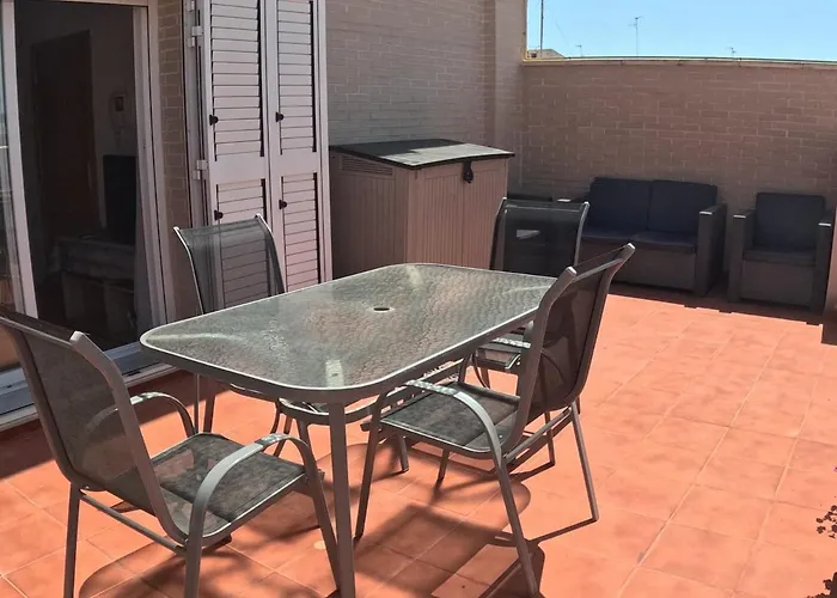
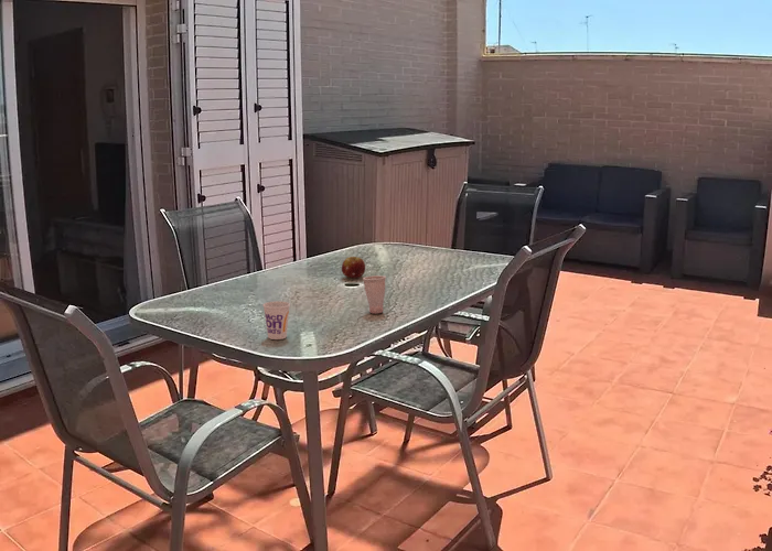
+ fruit (353, 267)
+ cup (374, 293)
+ cup (277, 321)
